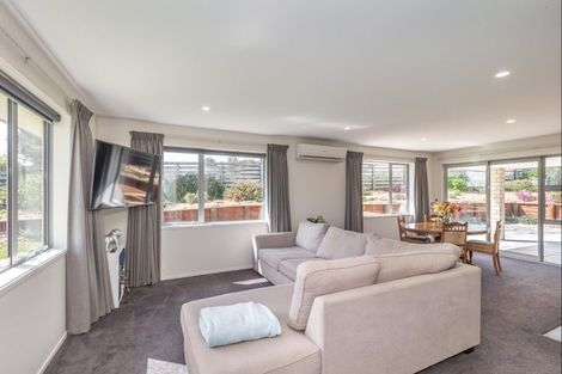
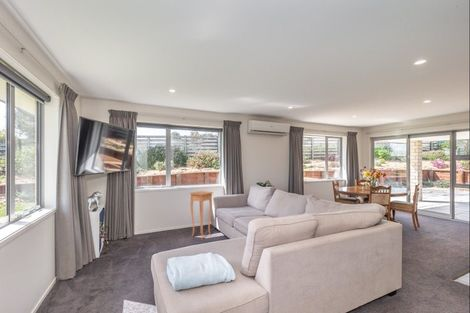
+ side table (201, 214)
